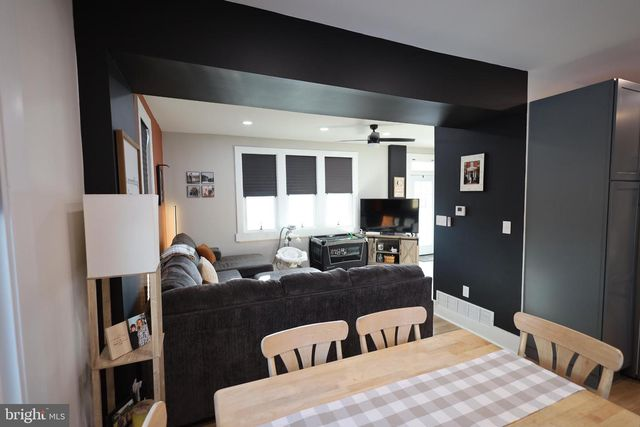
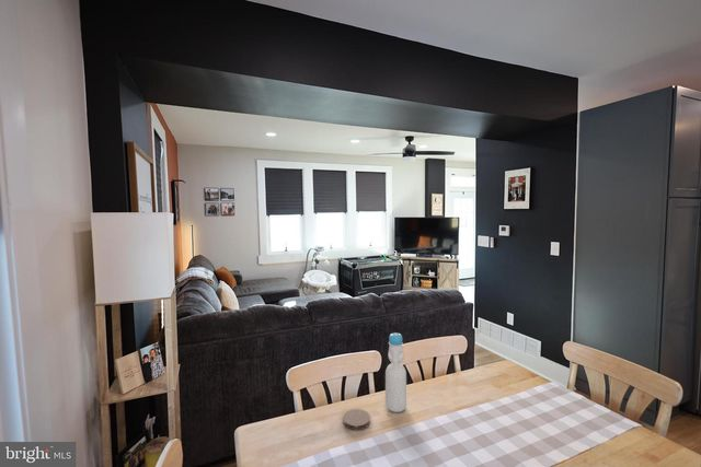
+ bottle (395, 370)
+ coaster (356, 419)
